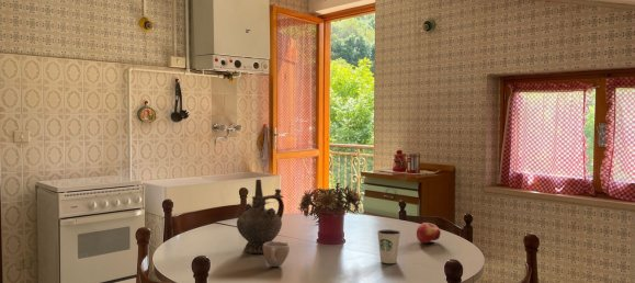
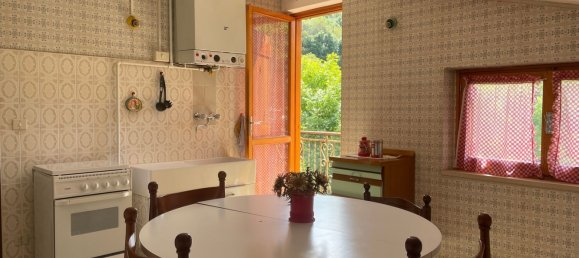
- dixie cup (388, 247)
- fruit (428, 233)
- ceremonial vessel (261, 214)
- cup (275, 254)
